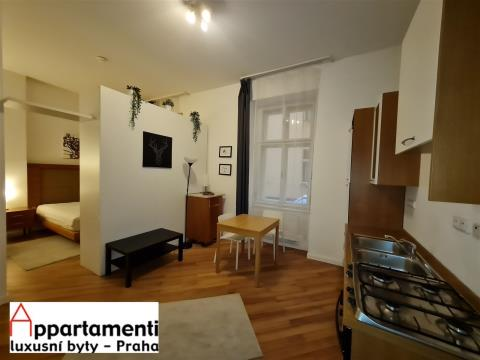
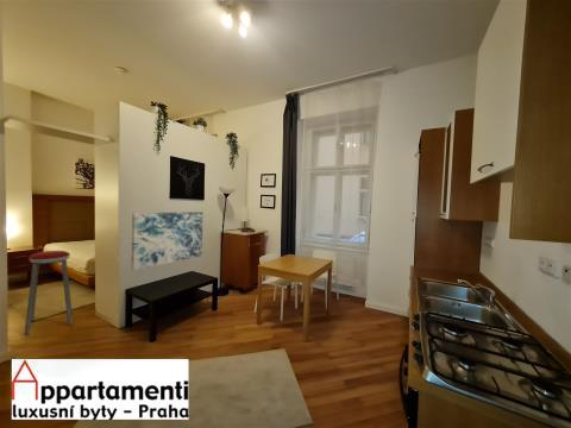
+ wall art (171, 237)
+ music stool (63, 283)
